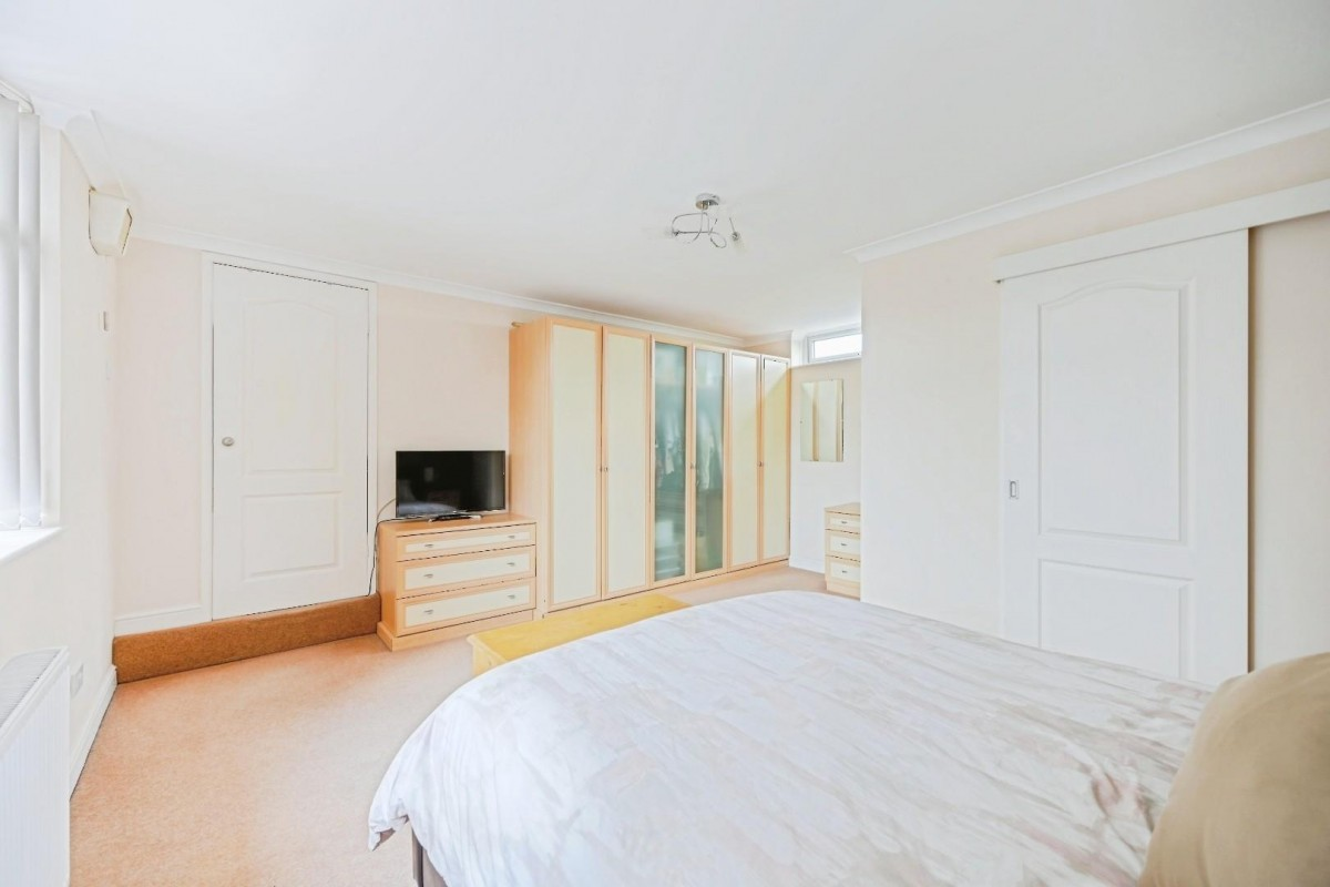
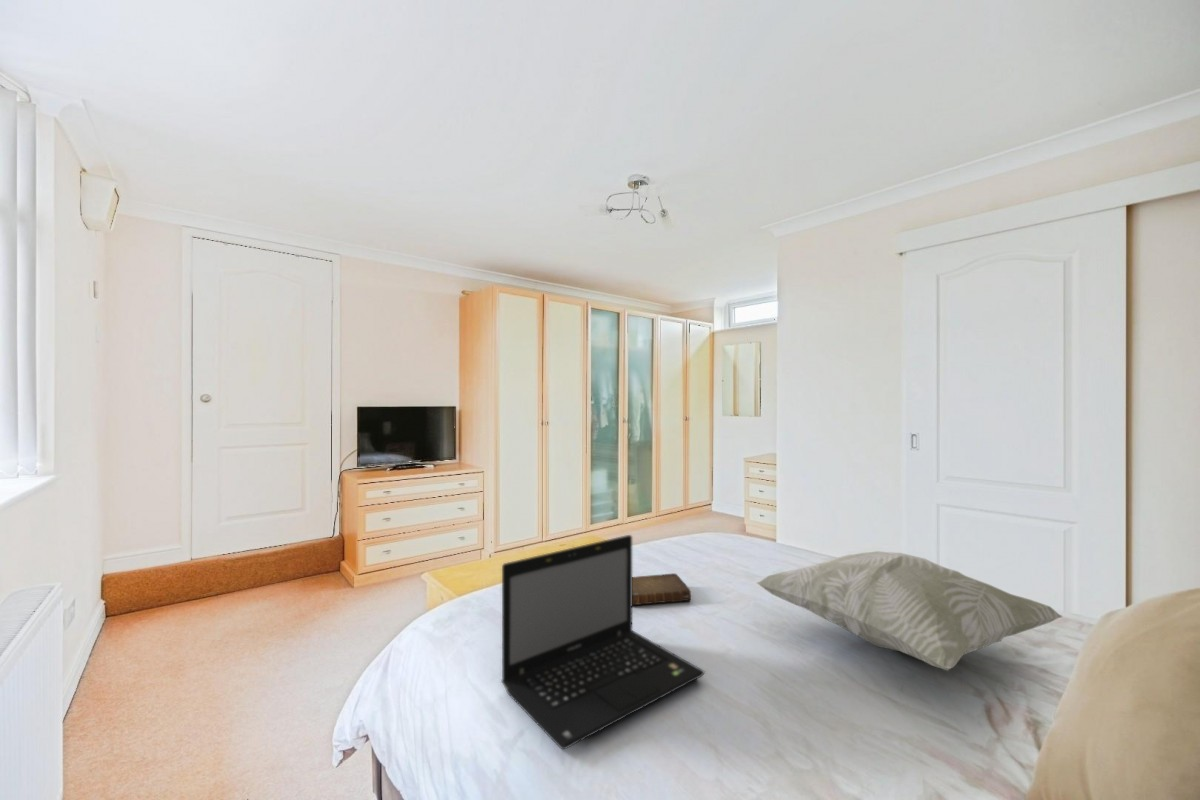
+ laptop (604, 623)
+ book (654, 588)
+ decorative pillow (897, 598)
